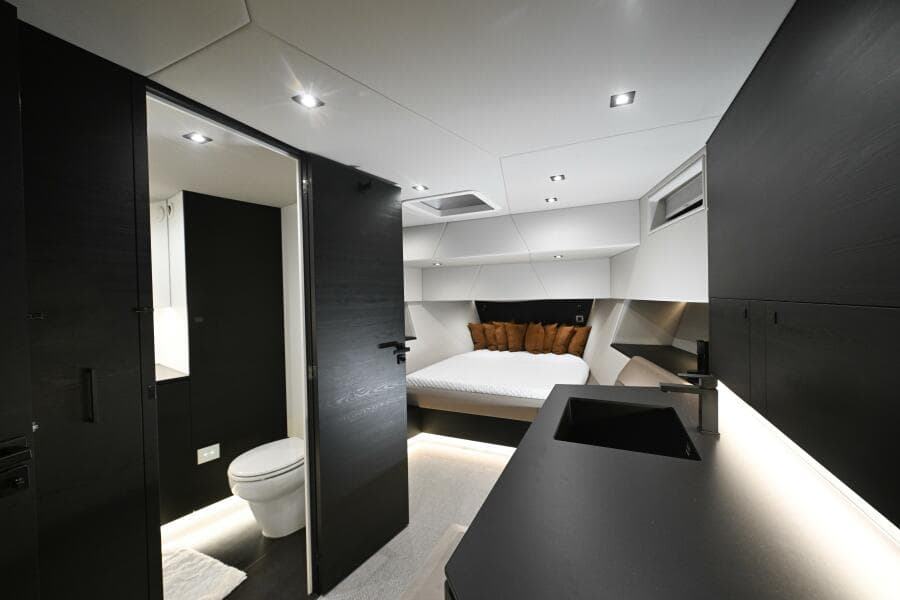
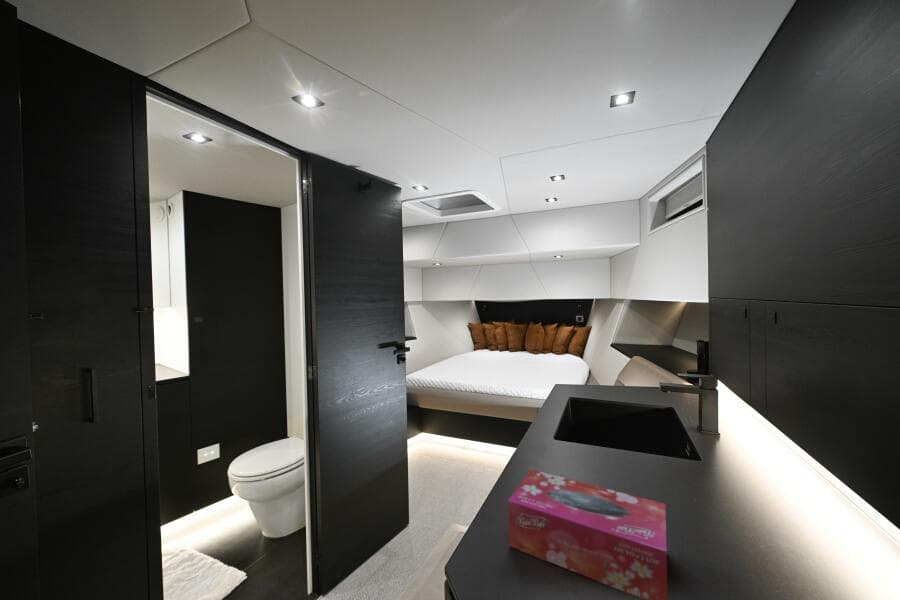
+ tissue box (585, 525)
